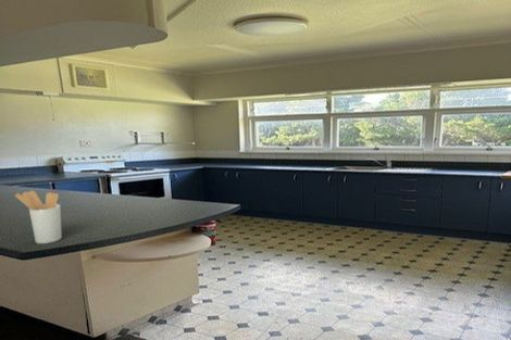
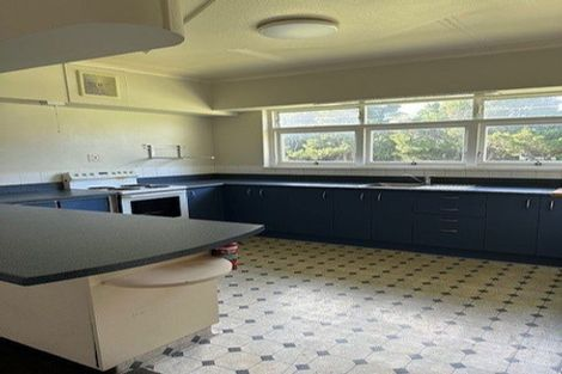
- utensil holder (39, 215)
